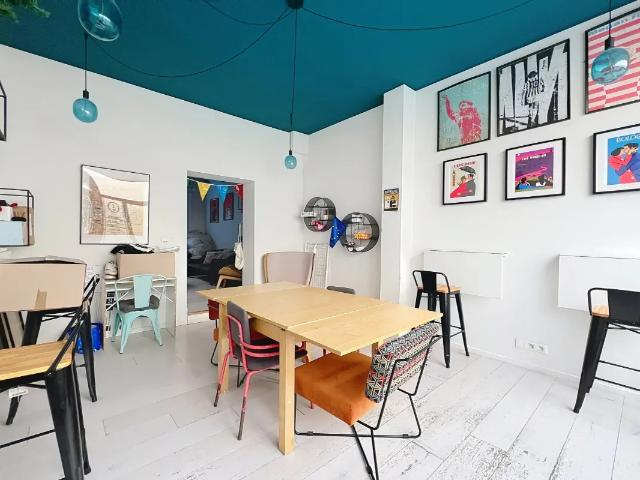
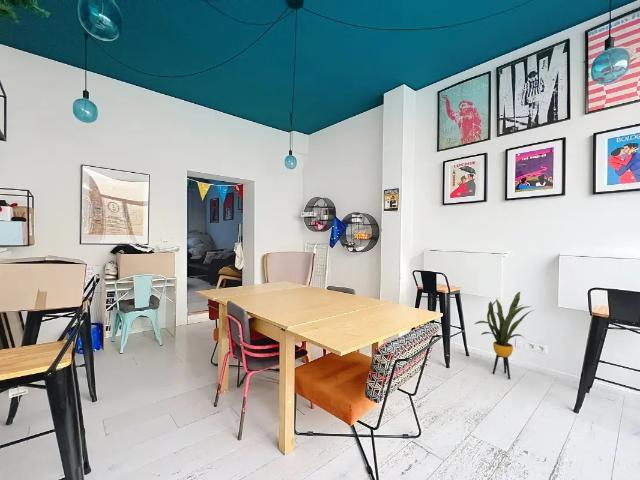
+ house plant (508, 335)
